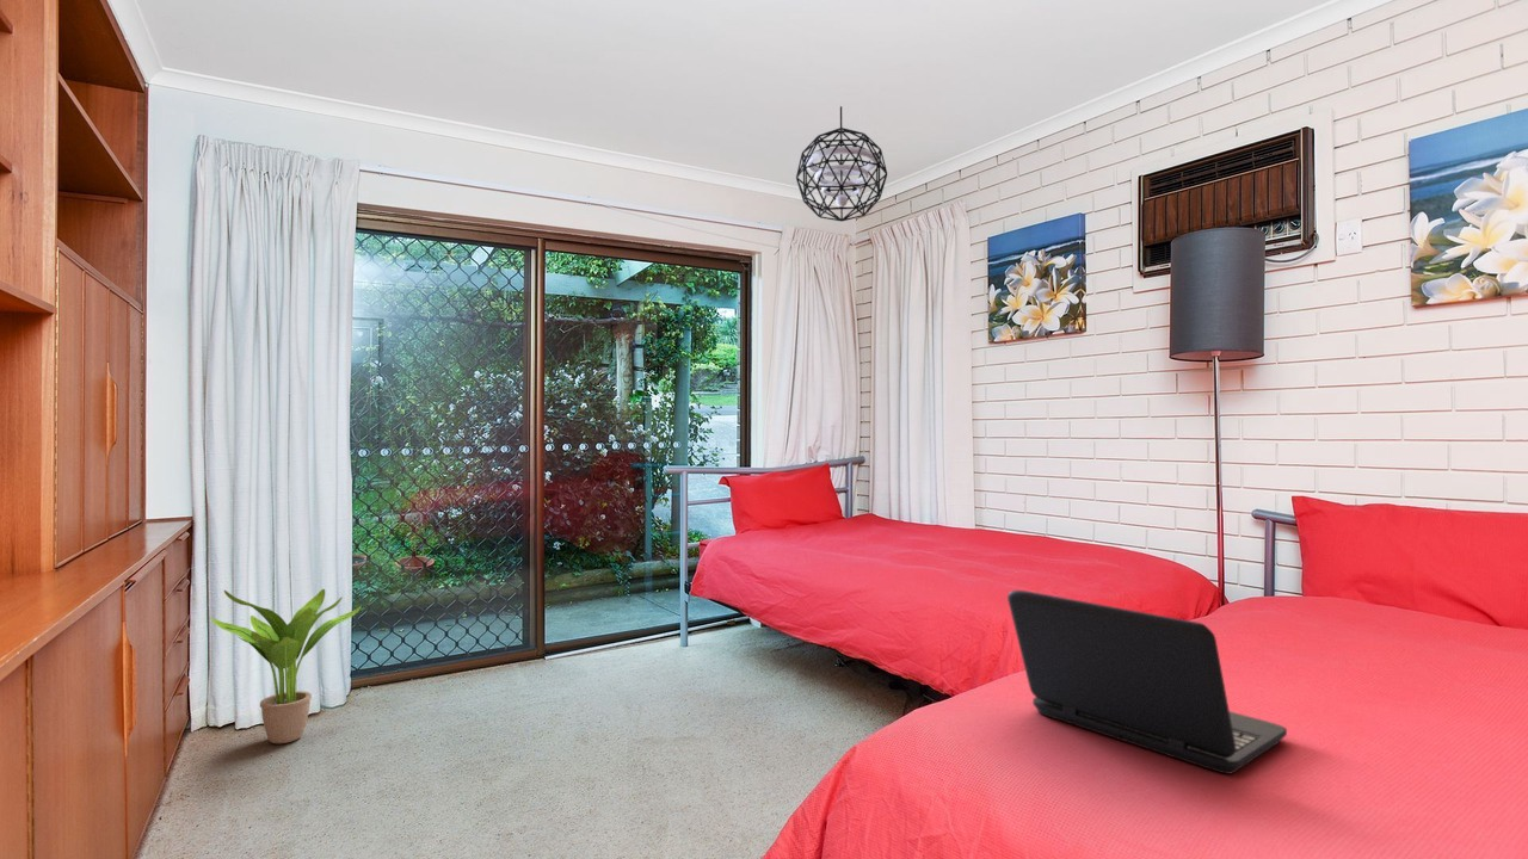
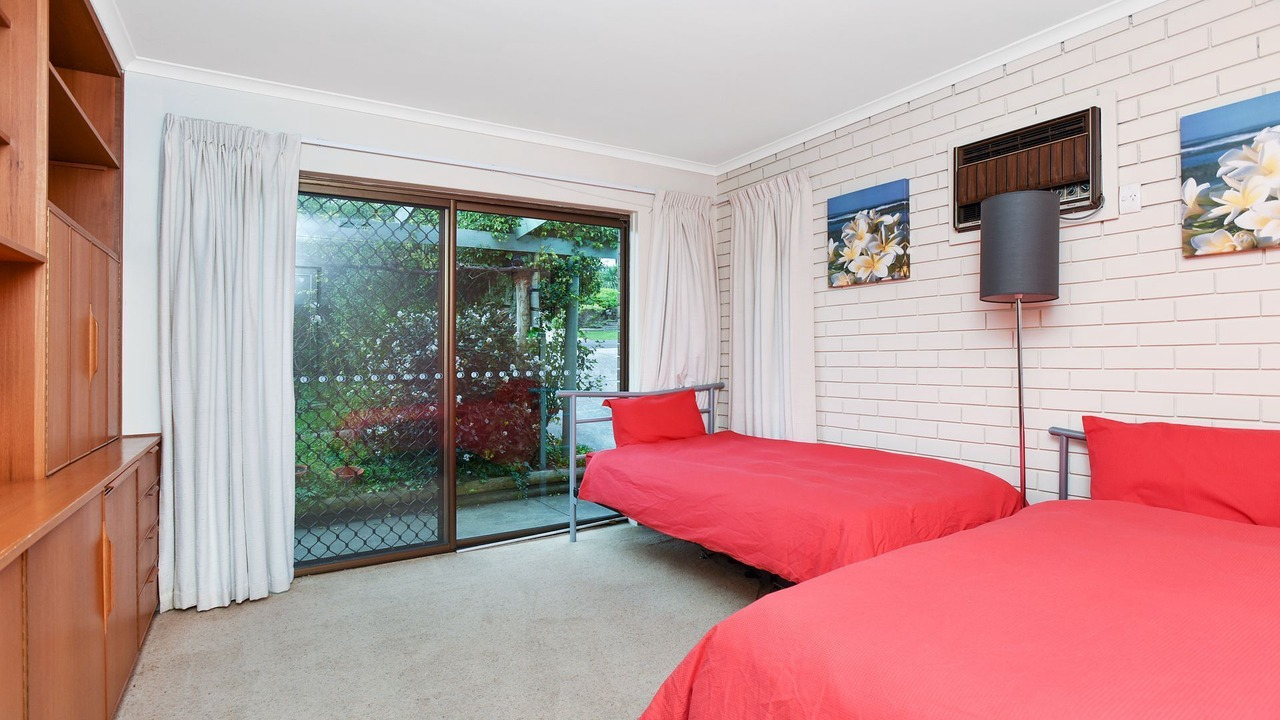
- pendant light (840, 163)
- potted plant (291, 661)
- laptop (1142, 661)
